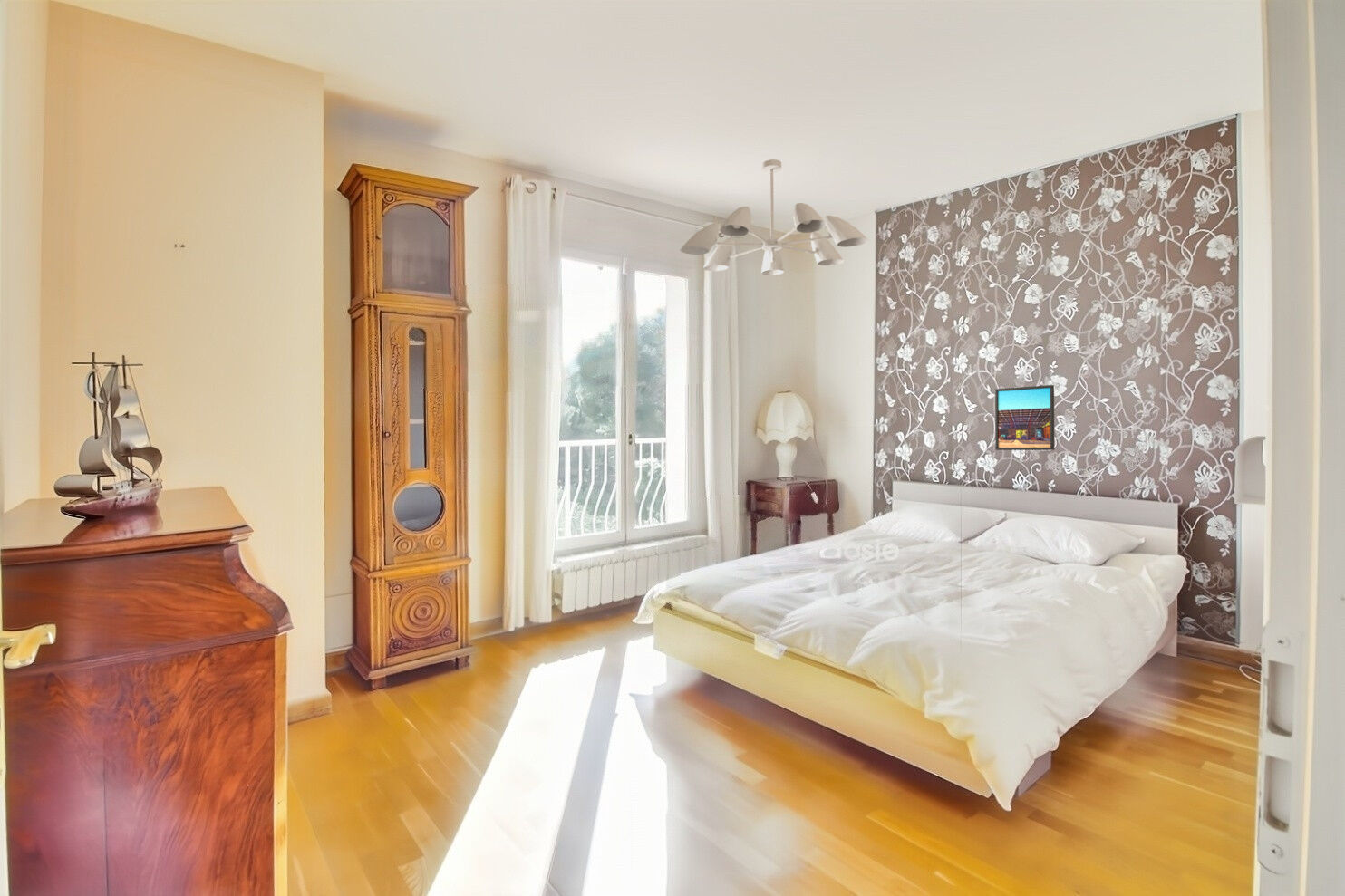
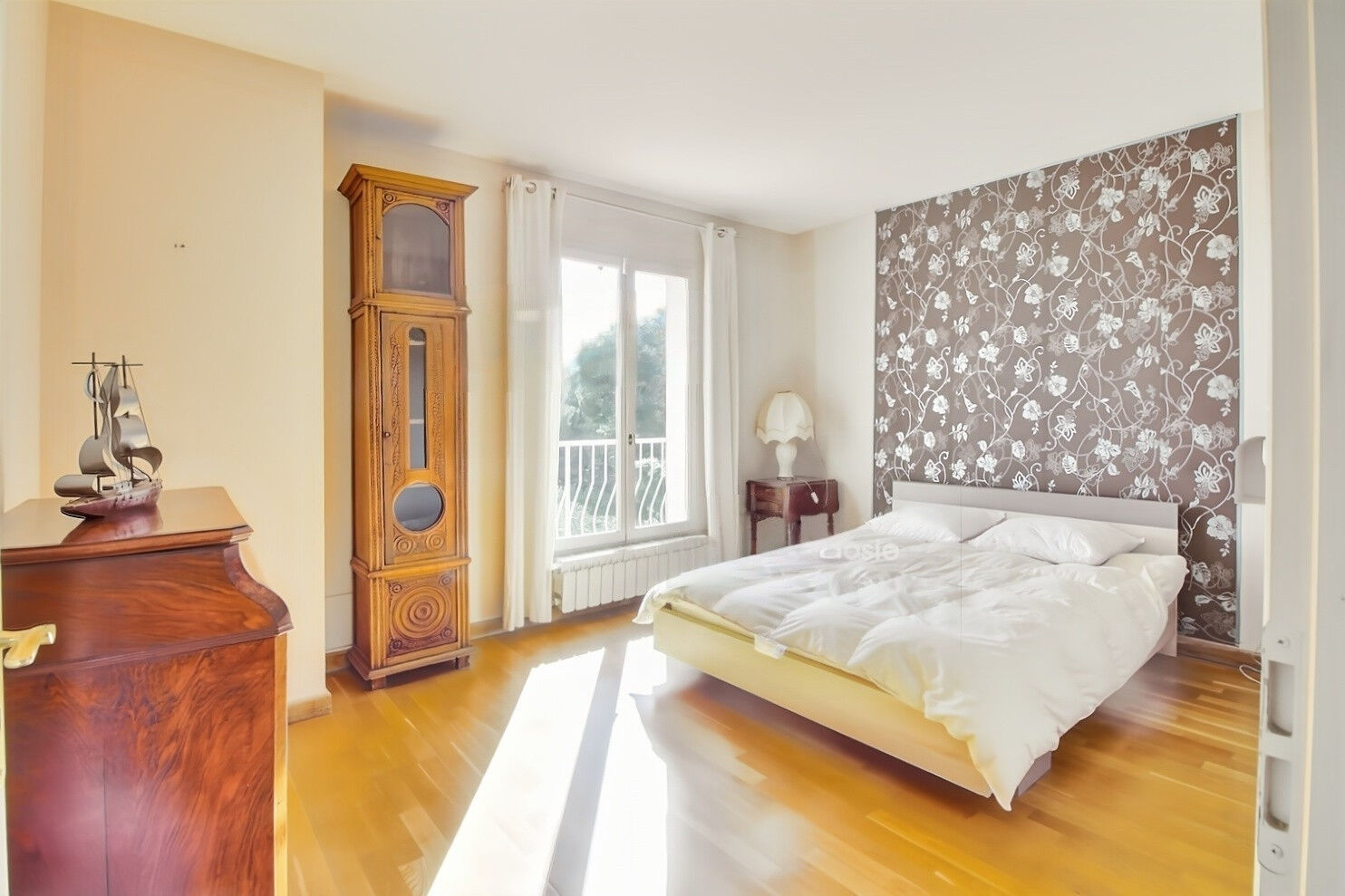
- ceiling light fixture (771, 209)
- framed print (1023, 419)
